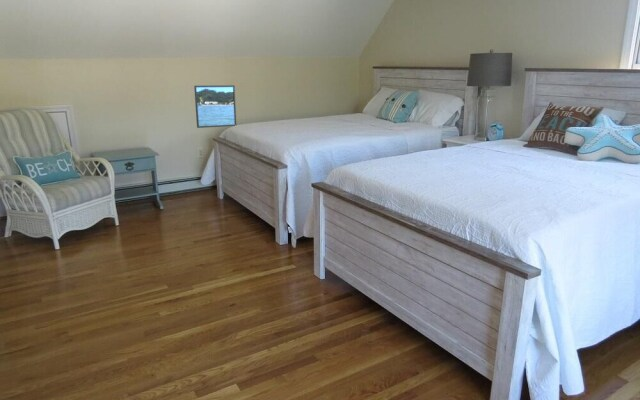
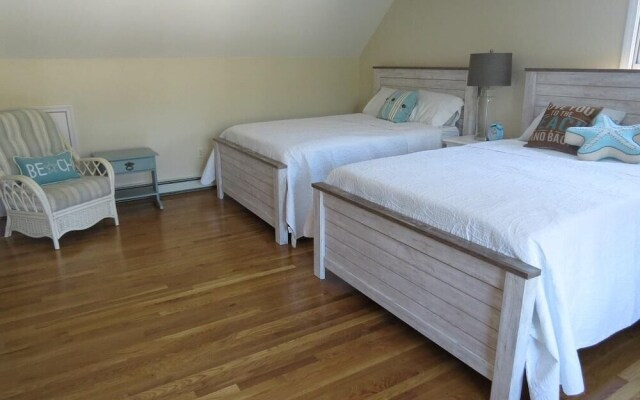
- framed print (215, 106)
